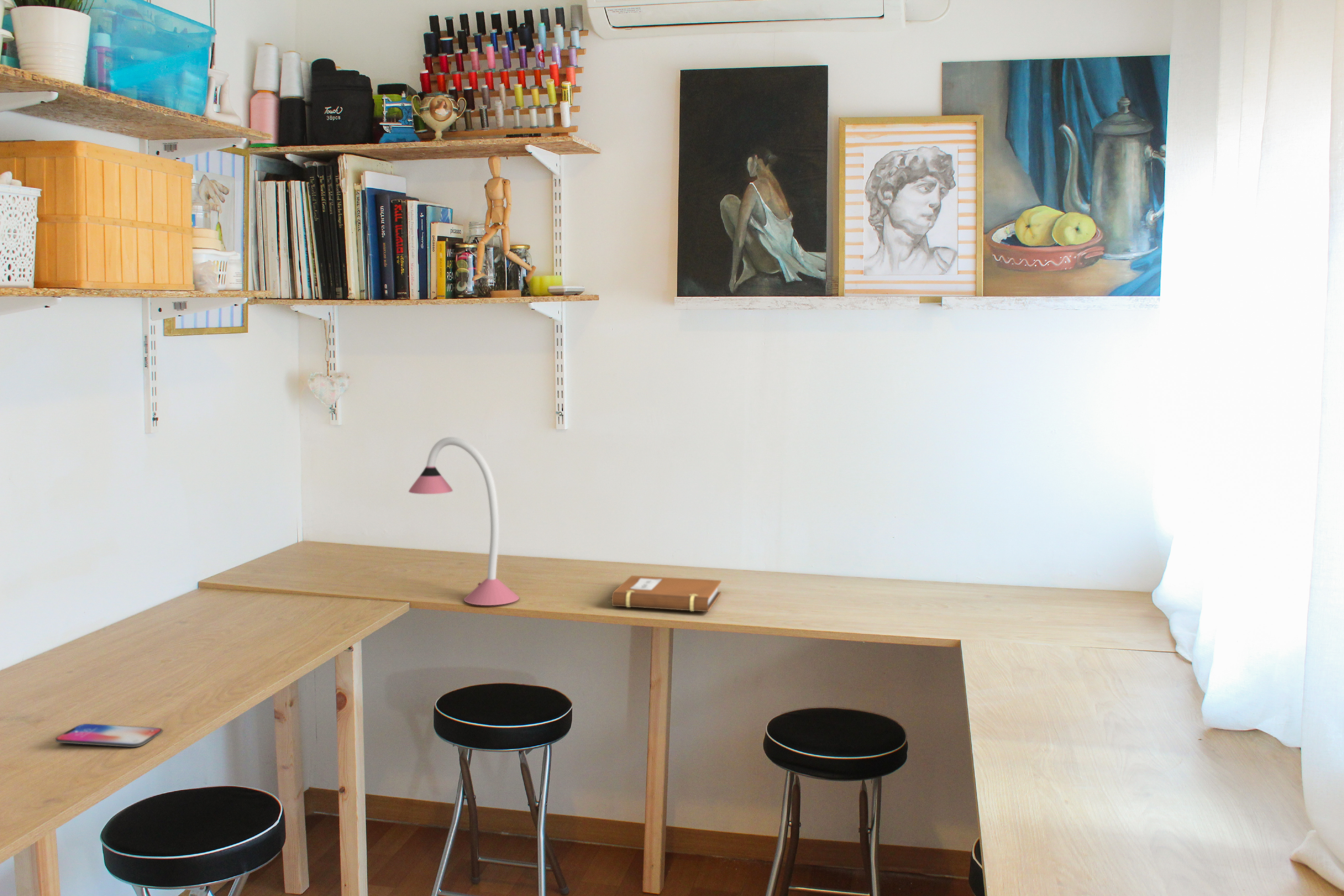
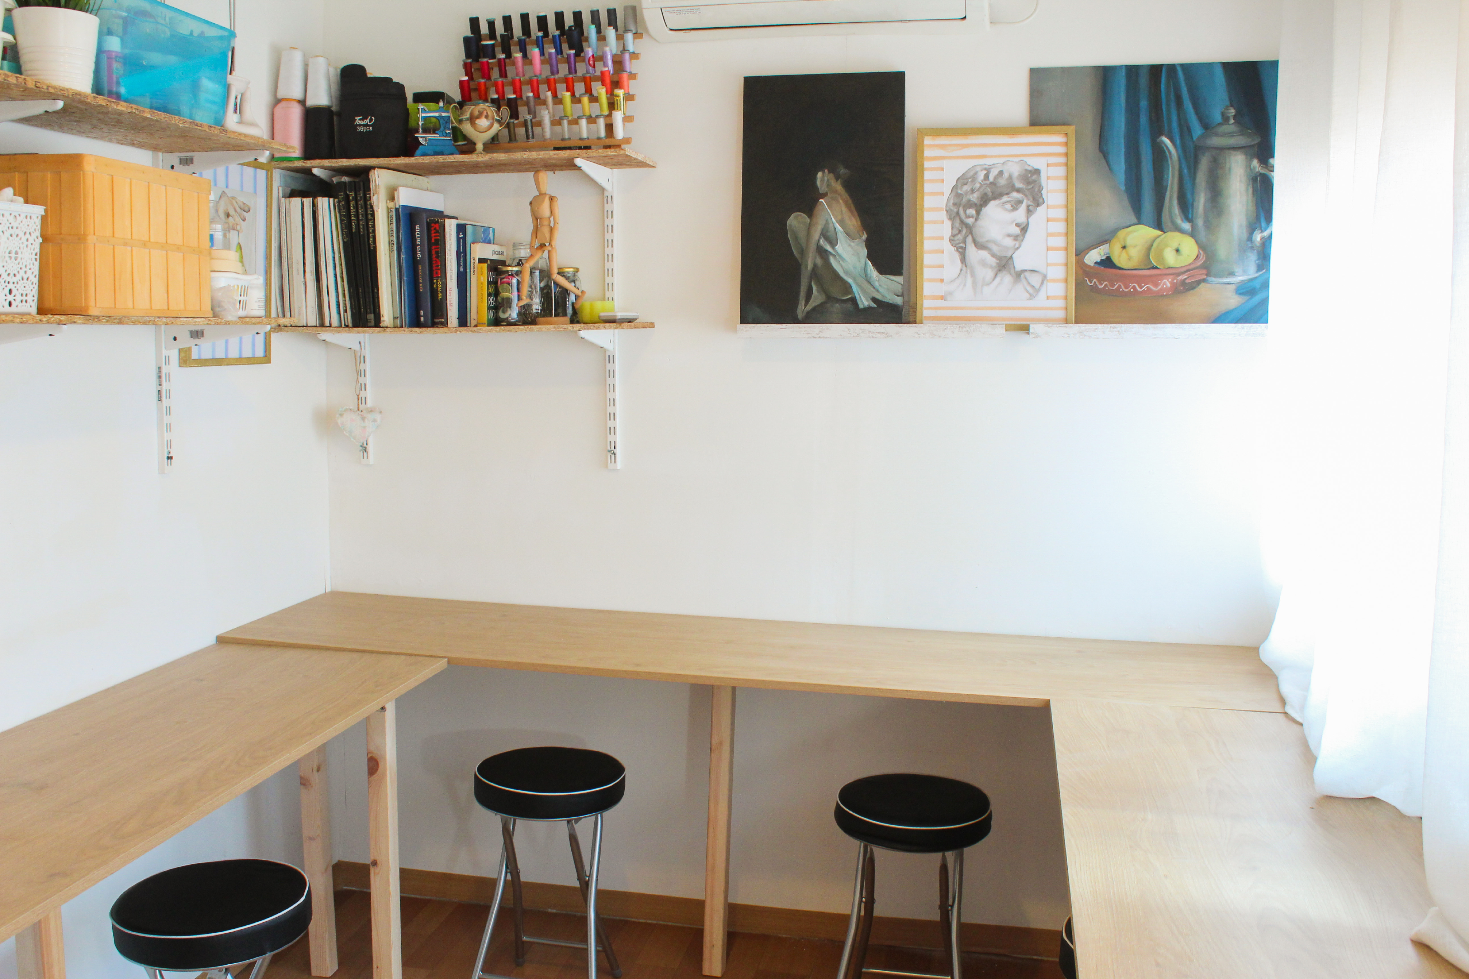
- notebook (665, 593)
- smartphone (110, 735)
- desk lamp (490, 514)
